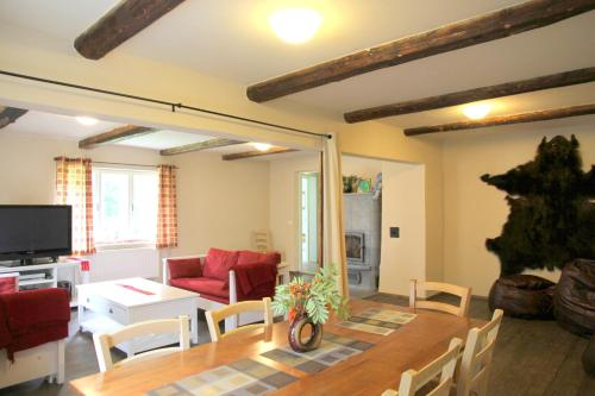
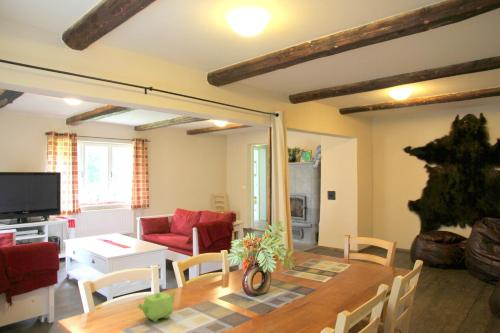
+ teapot (158, 305)
